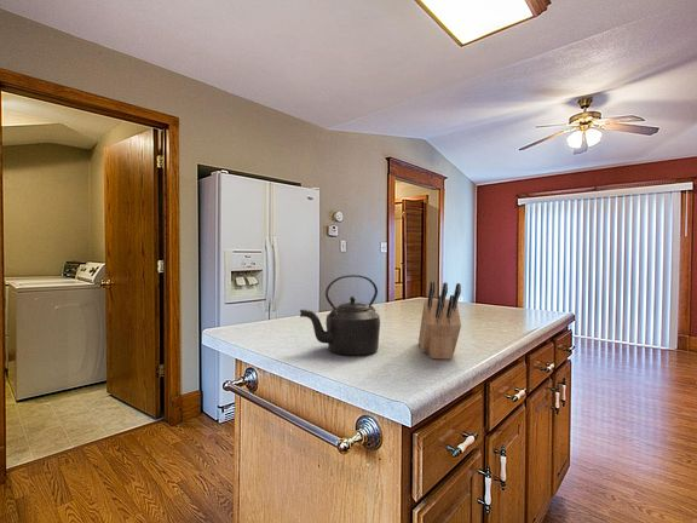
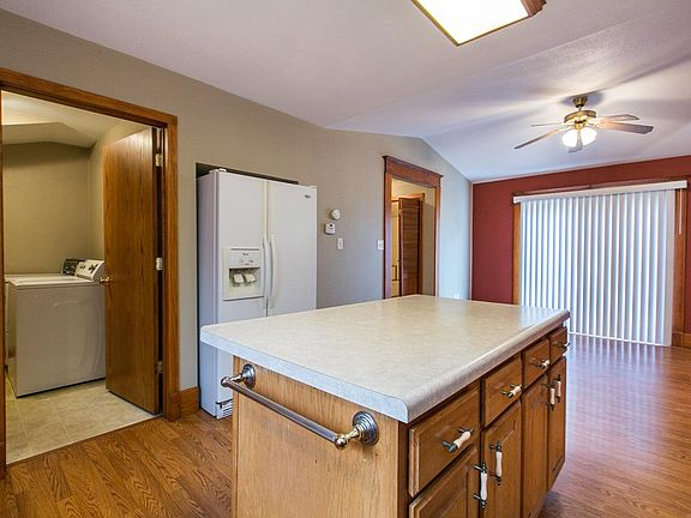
- knife block (438, 316)
- kettle (340, 312)
